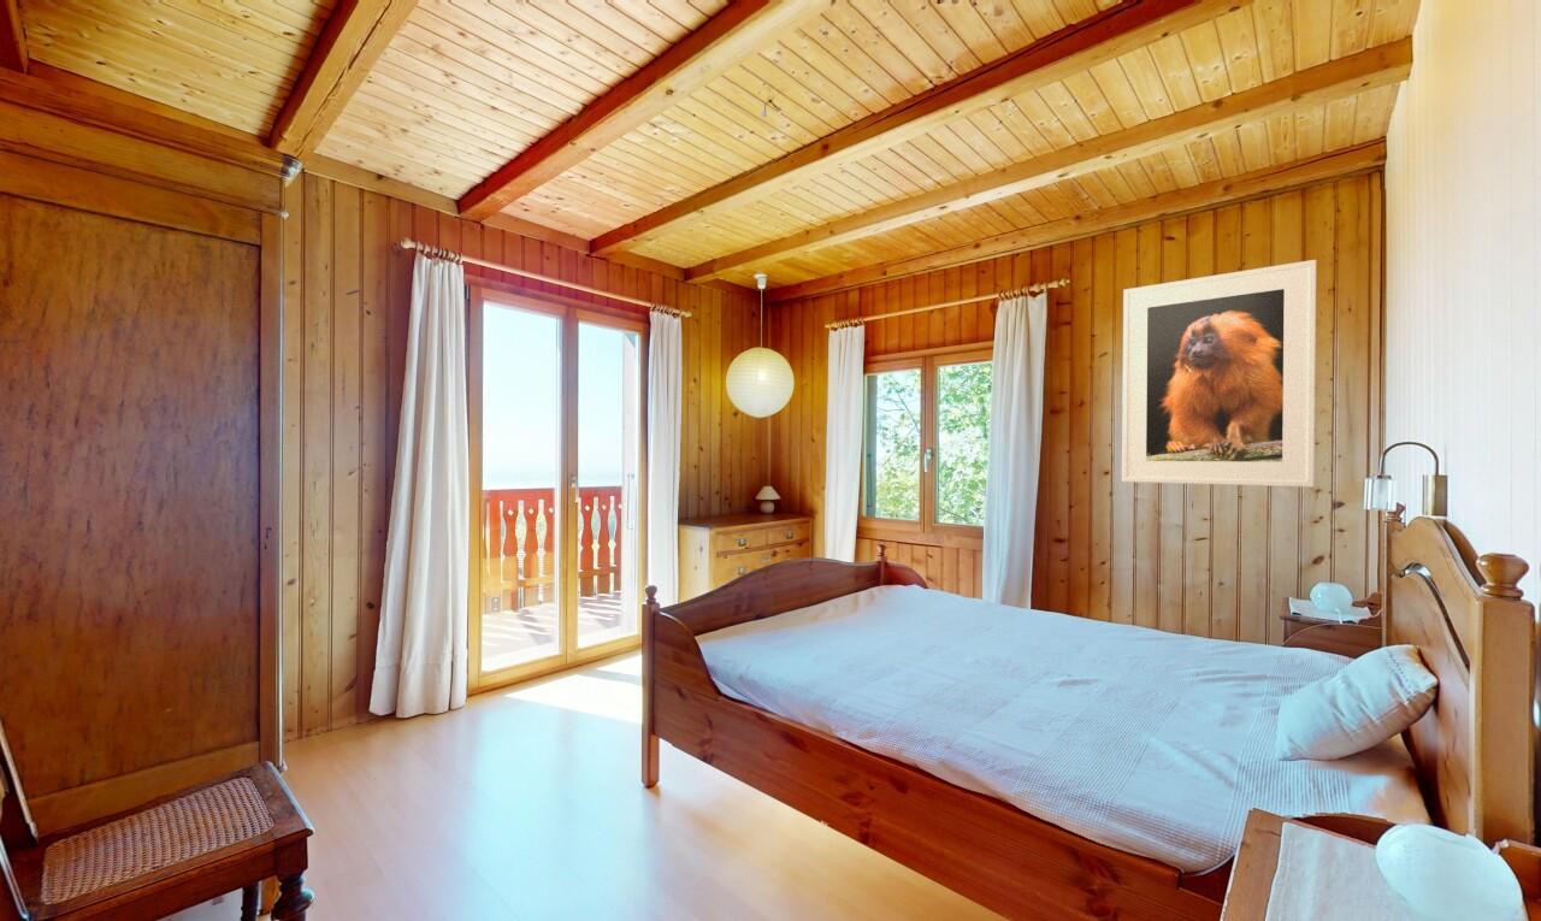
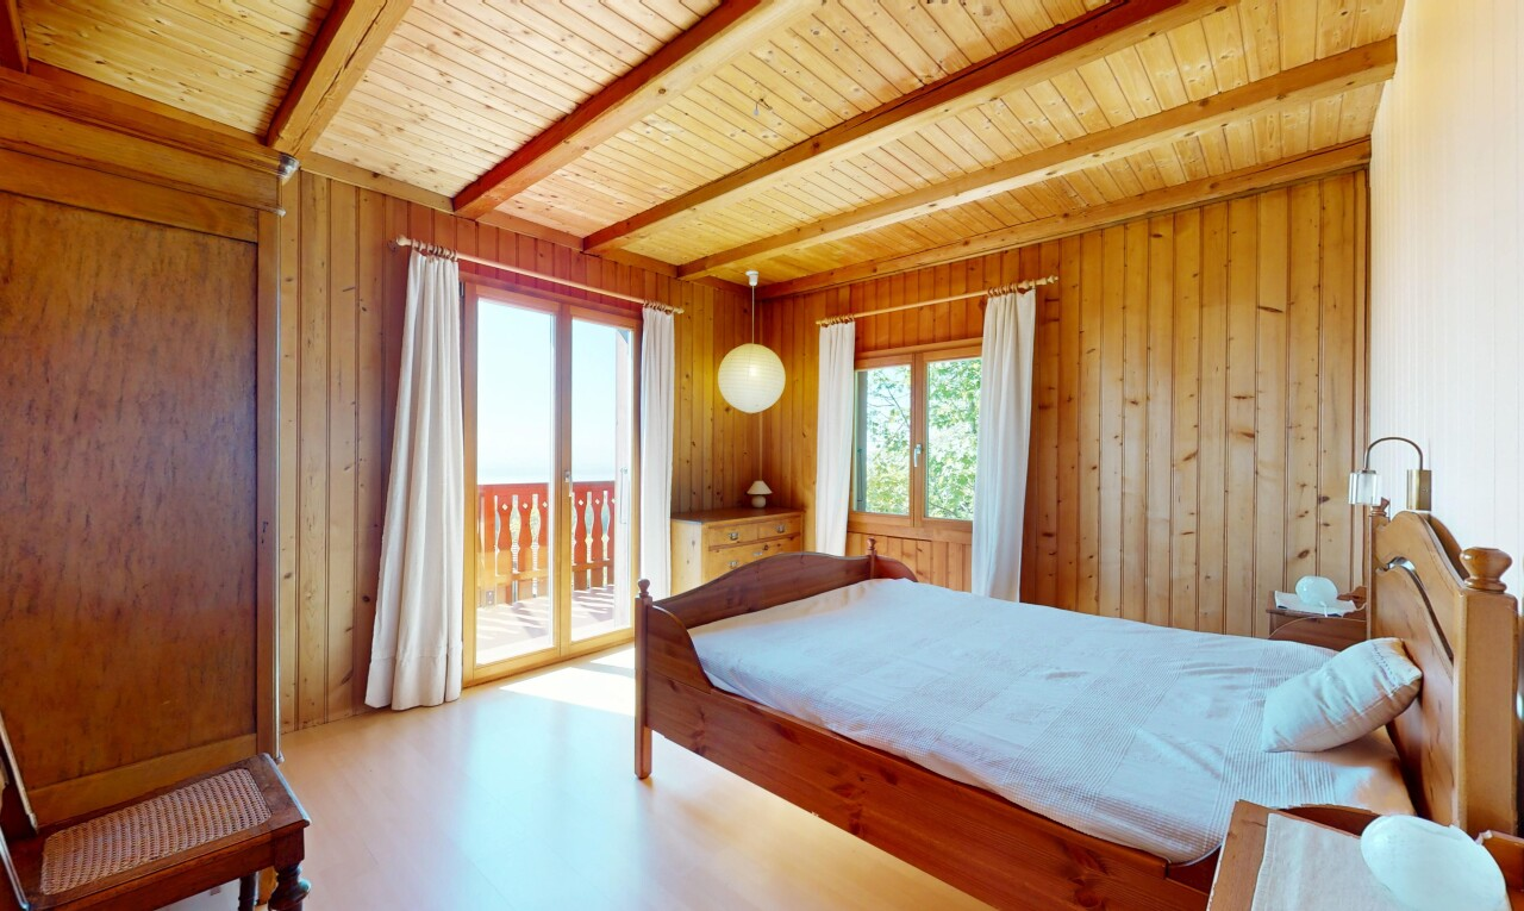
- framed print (1210, 379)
